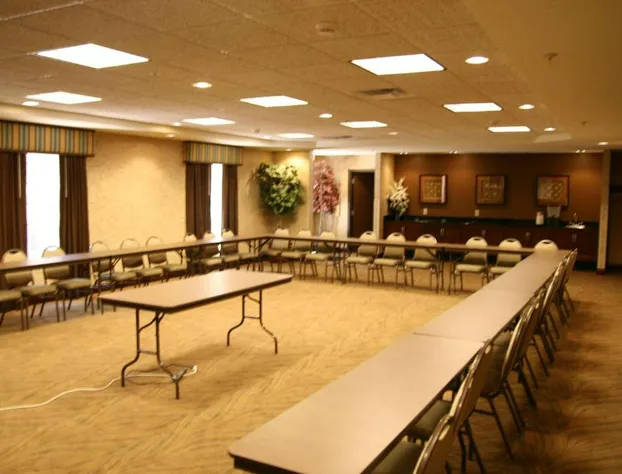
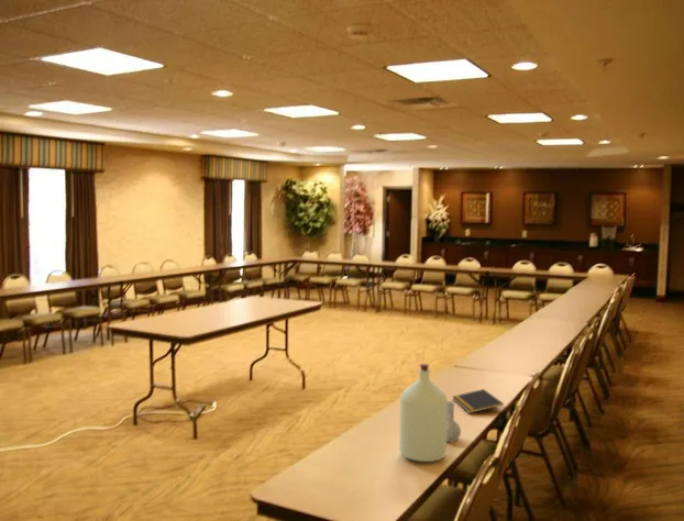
+ bottle (434, 404)
+ notepad (476, 400)
